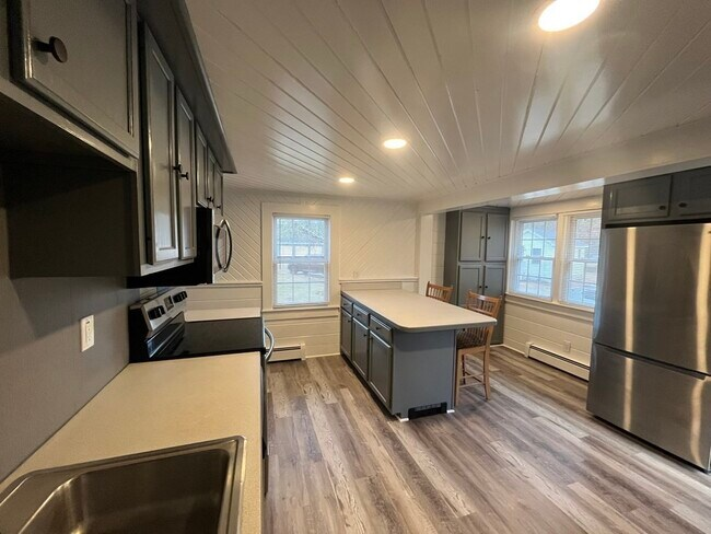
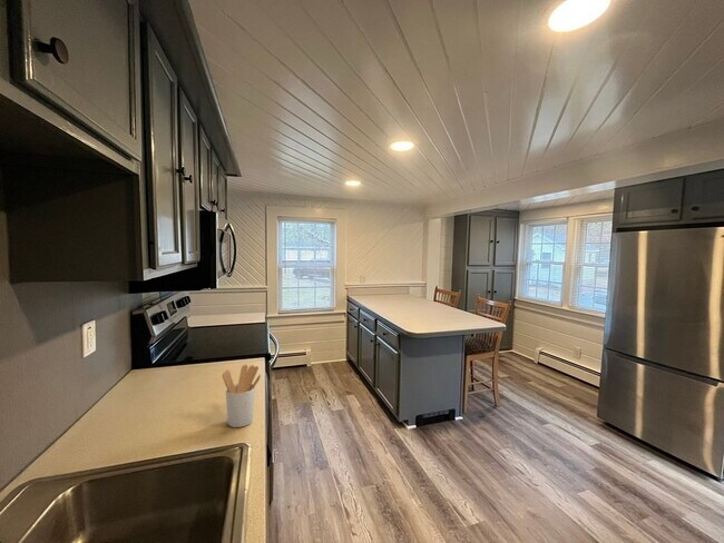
+ utensil holder (243, 393)
